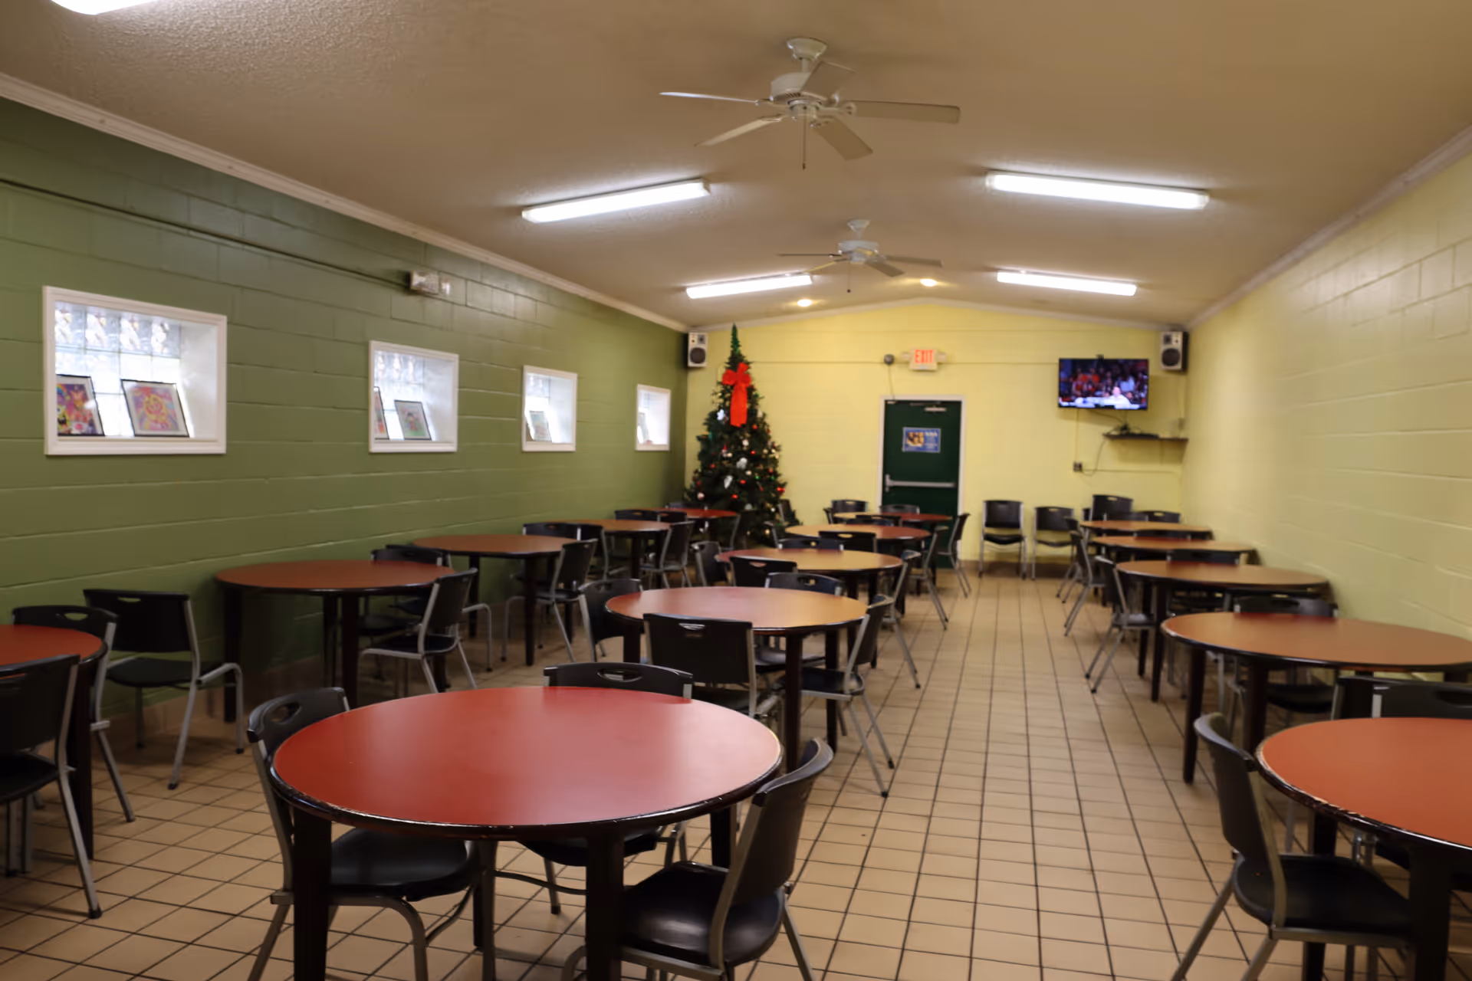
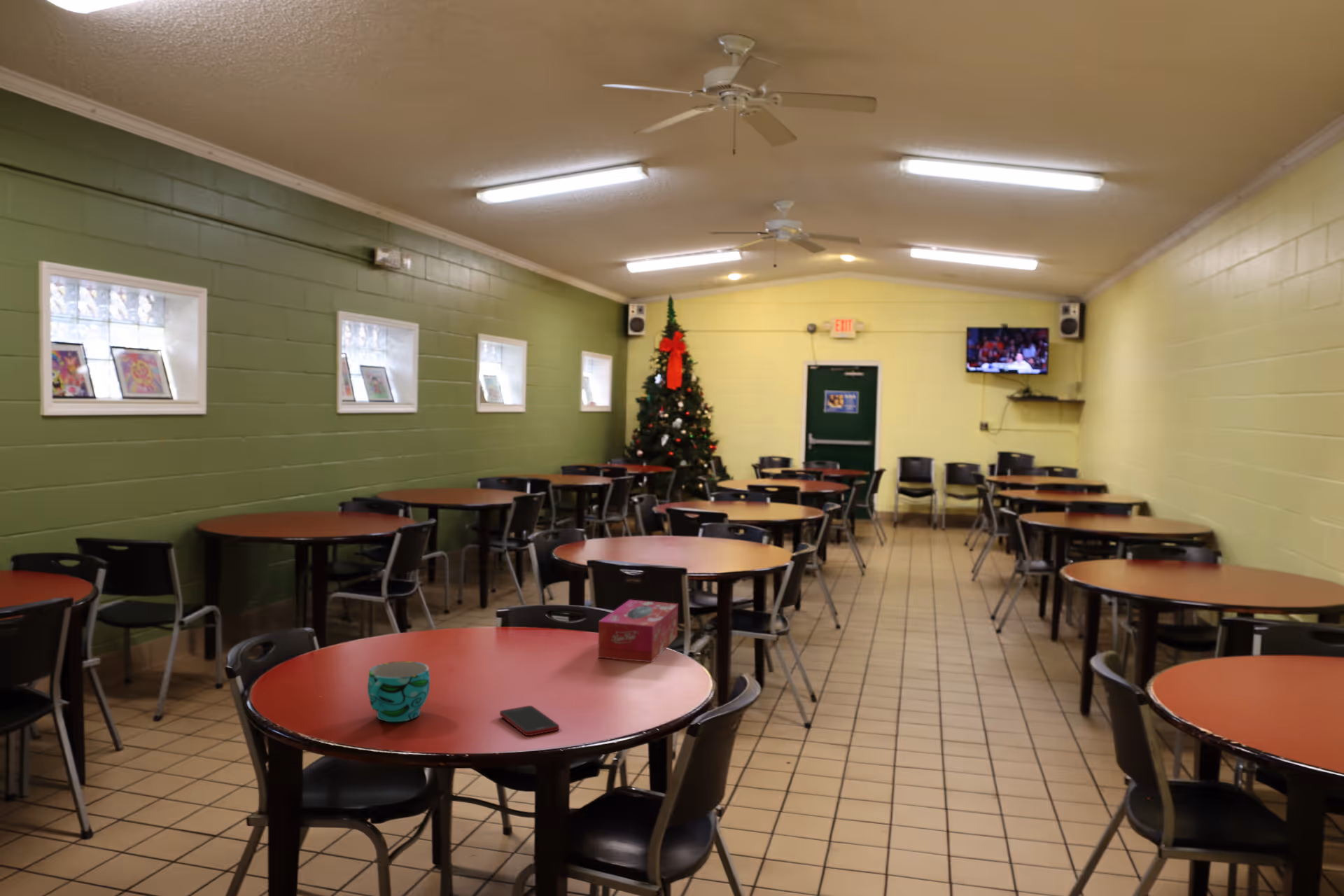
+ tissue box (640, 629)
+ cup (398, 693)
+ cell phone (528, 720)
